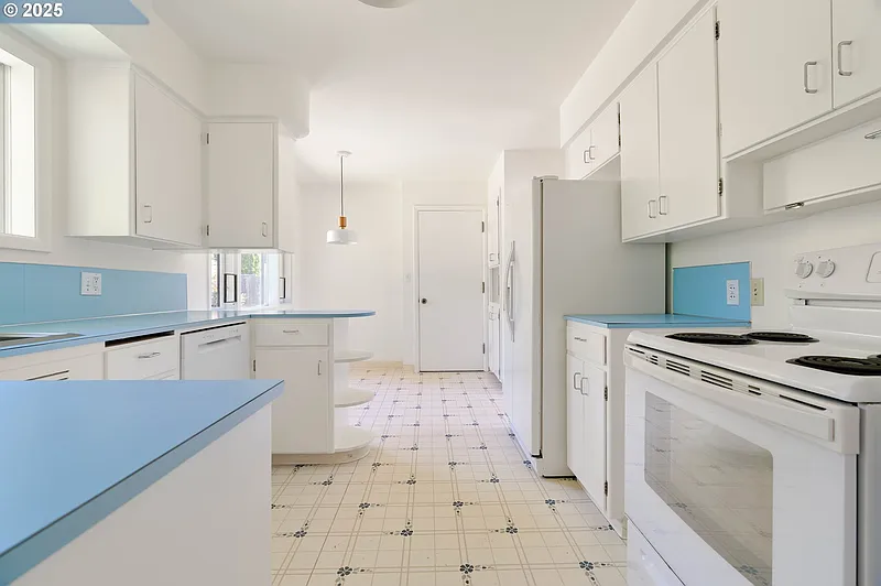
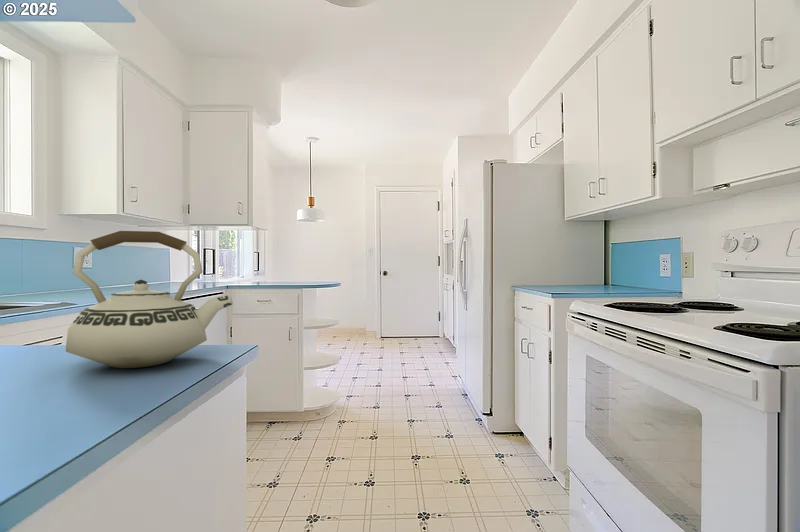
+ teakettle (155, 296)
